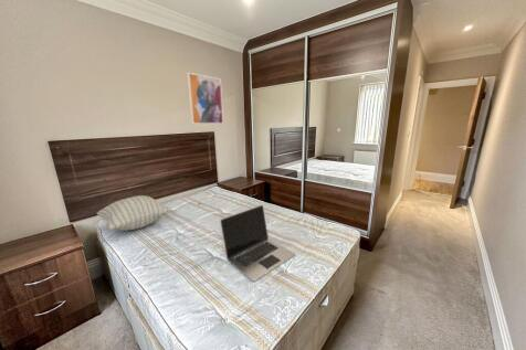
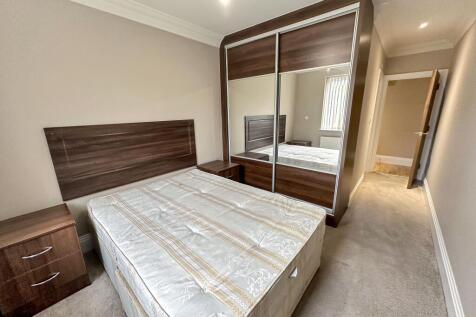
- pillow (134, 211)
- wall art (207, 100)
- laptop (259, 237)
